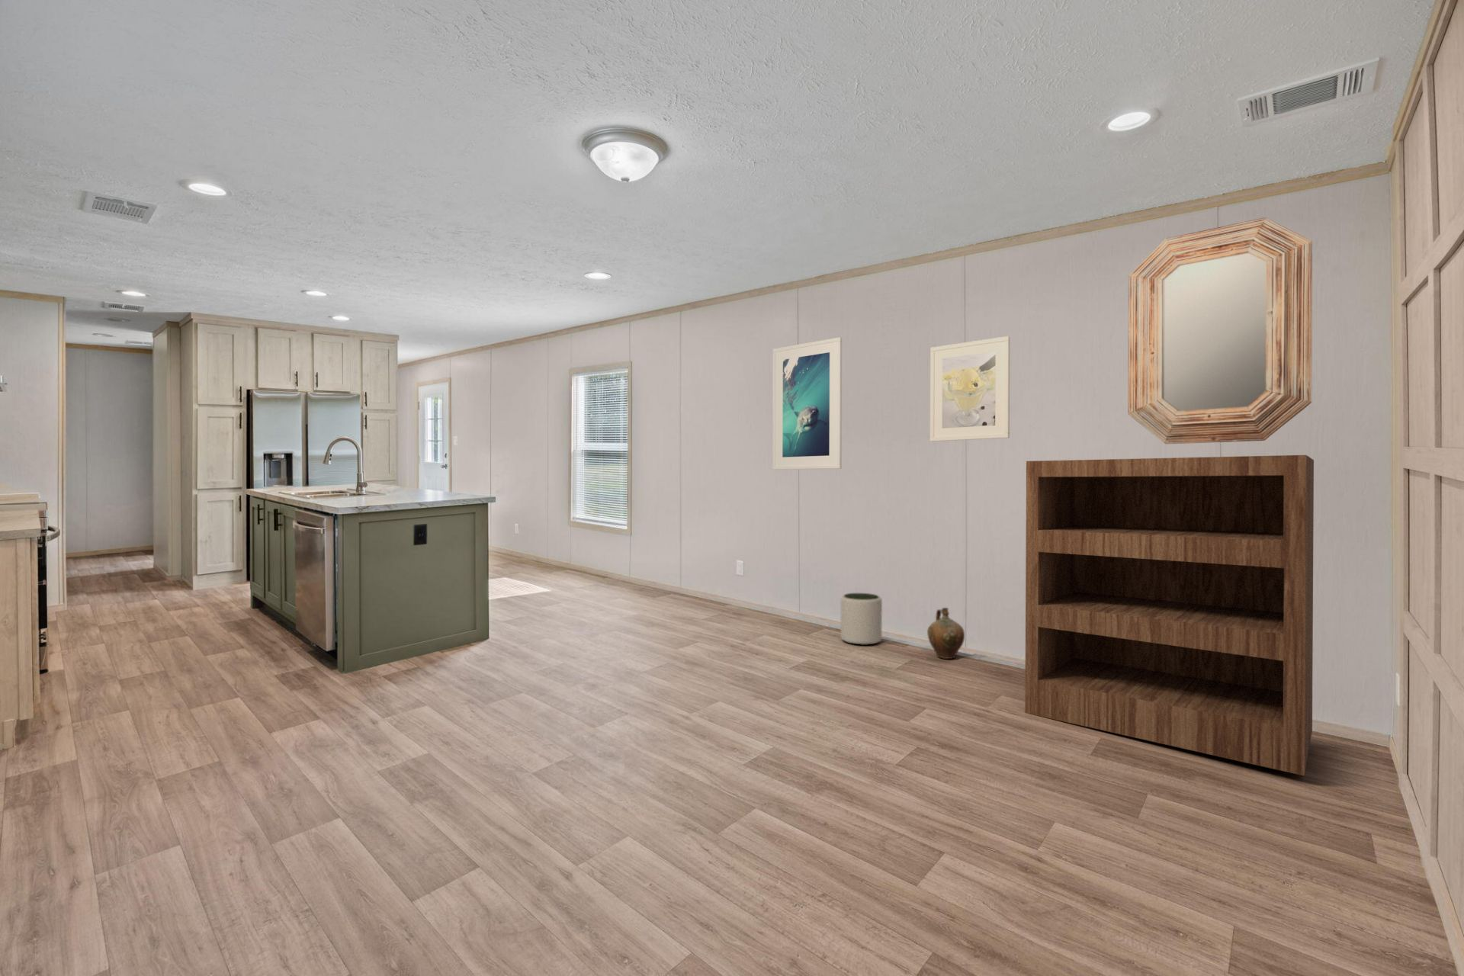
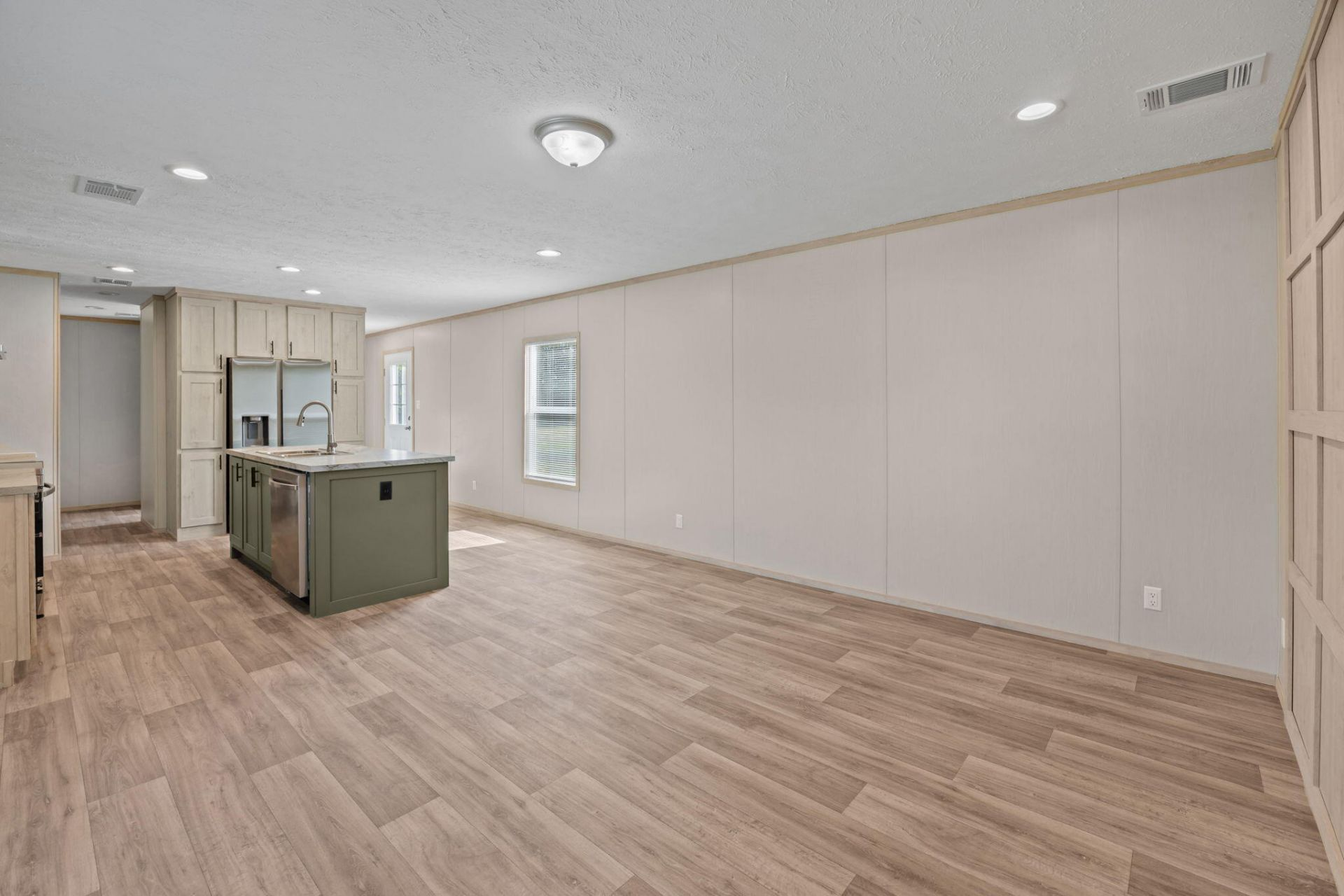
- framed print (805, 405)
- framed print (968, 390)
- ceramic jug (945, 632)
- home mirror (1212, 334)
- plant pot (861, 618)
- bookshelf (1163, 590)
